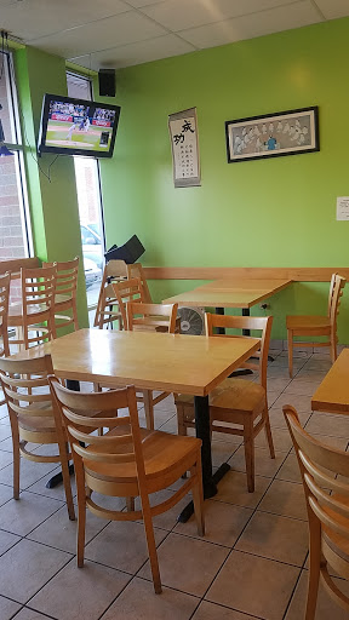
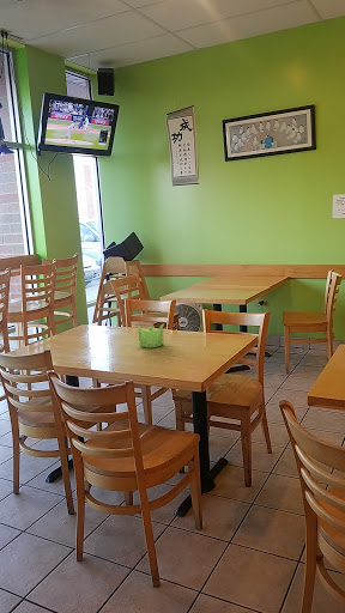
+ teapot (150, 335)
